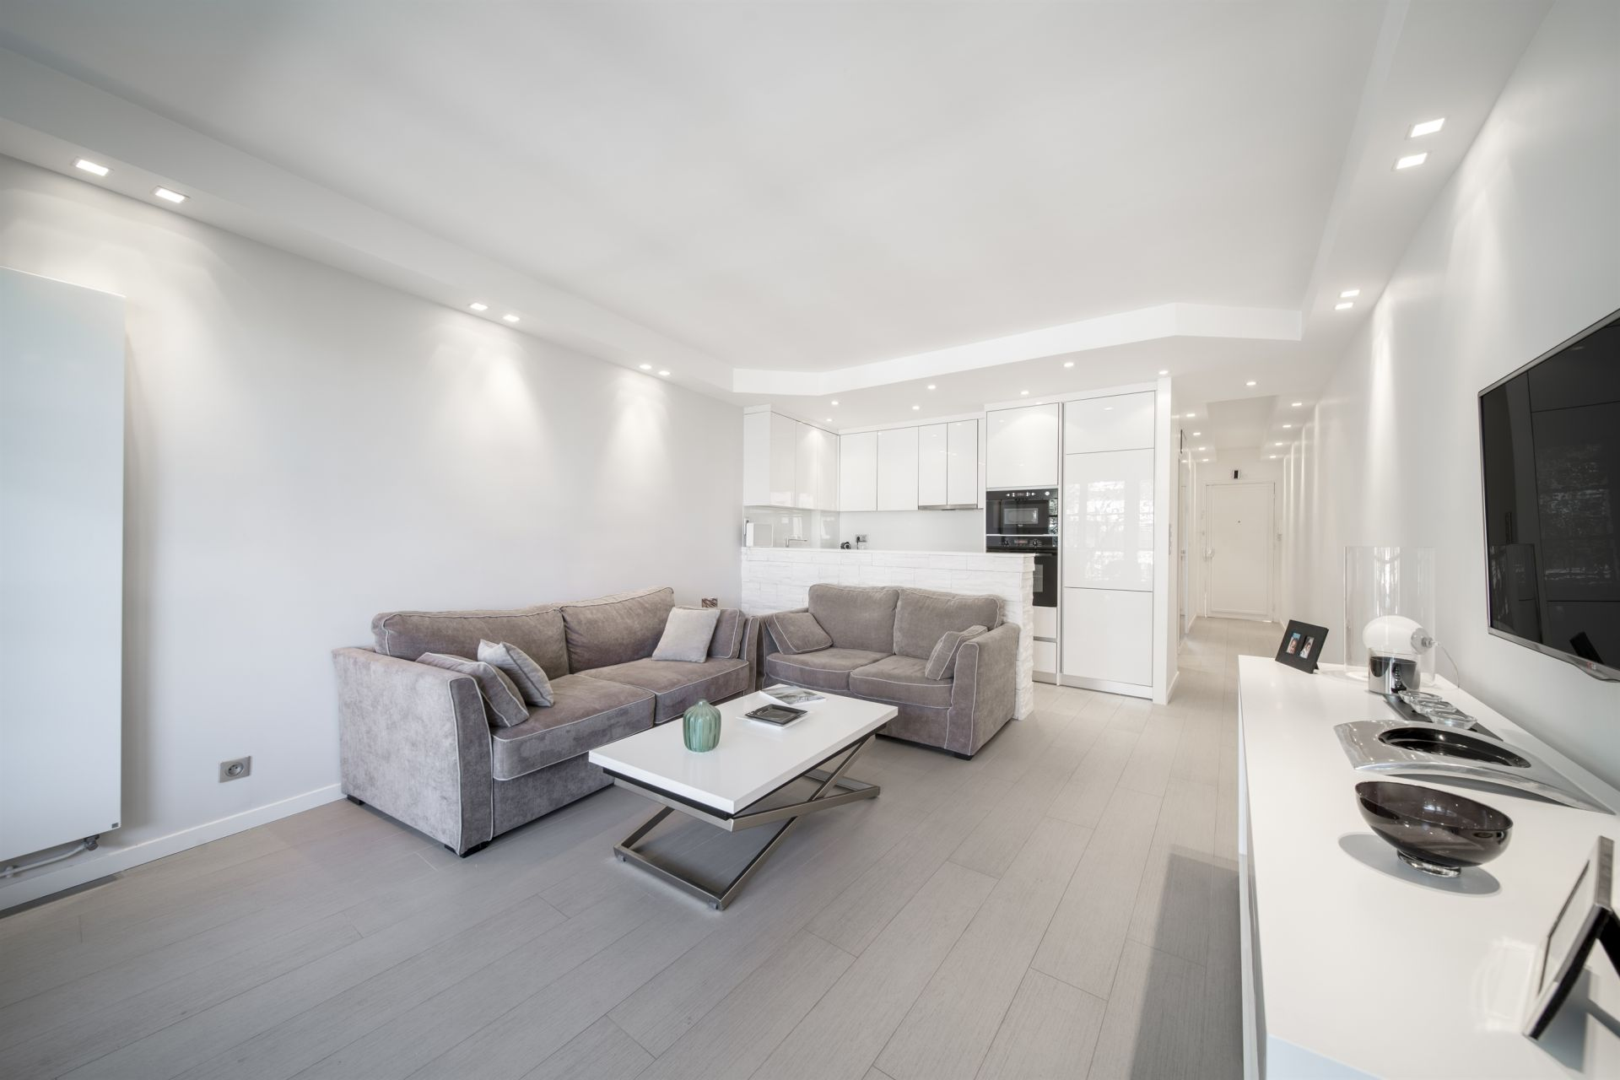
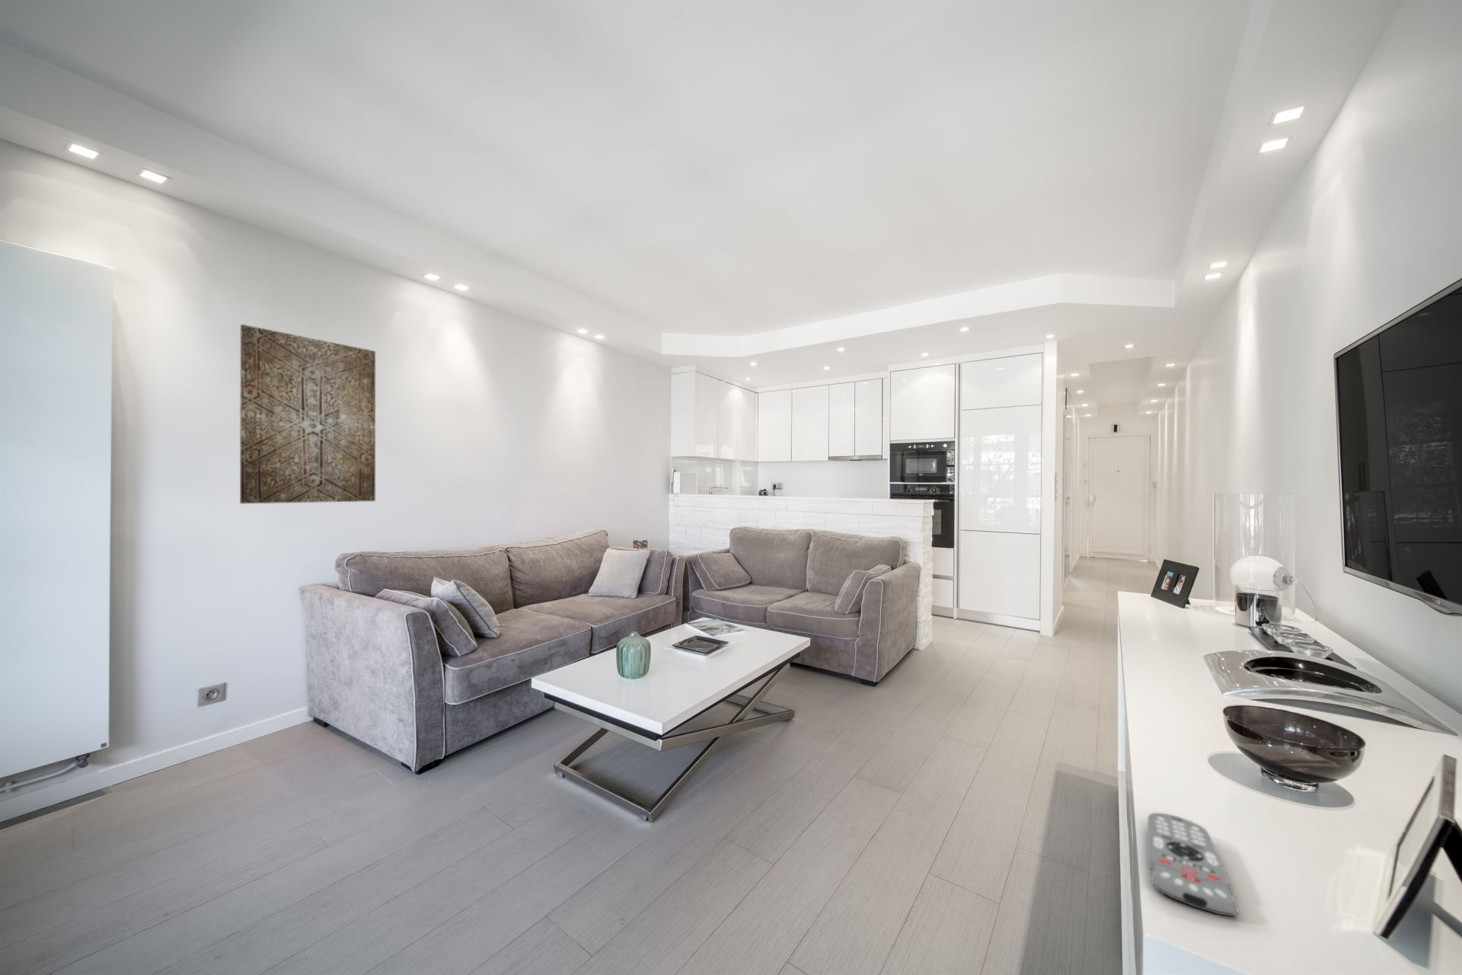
+ remote control (1184, 857)
+ wall art (313, 420)
